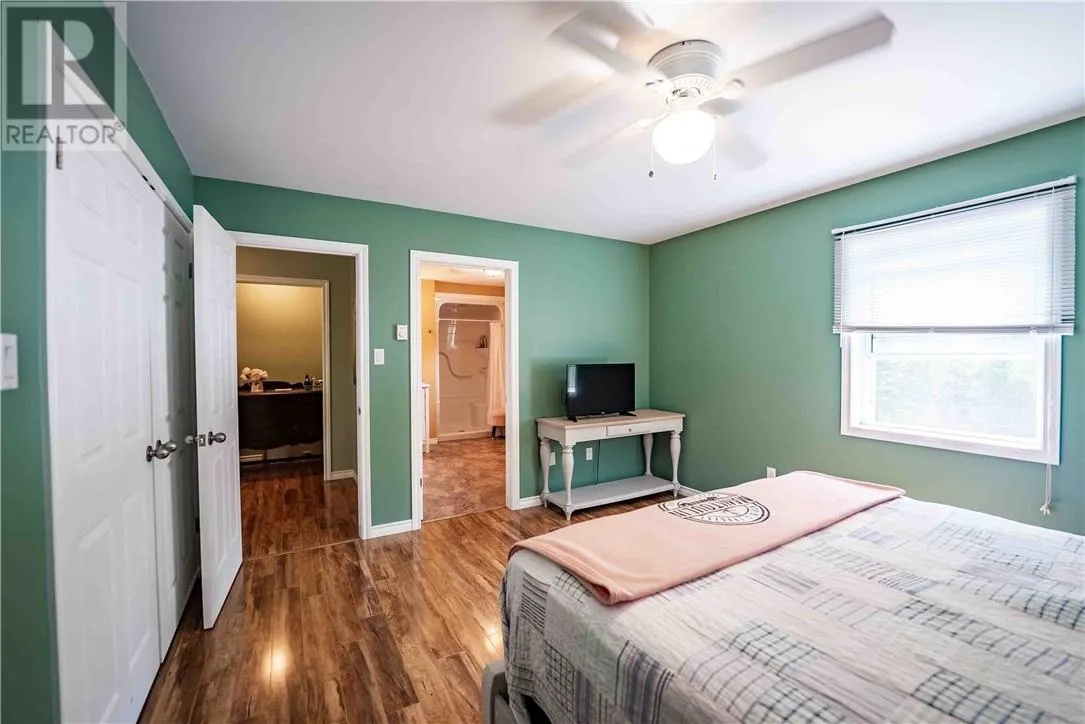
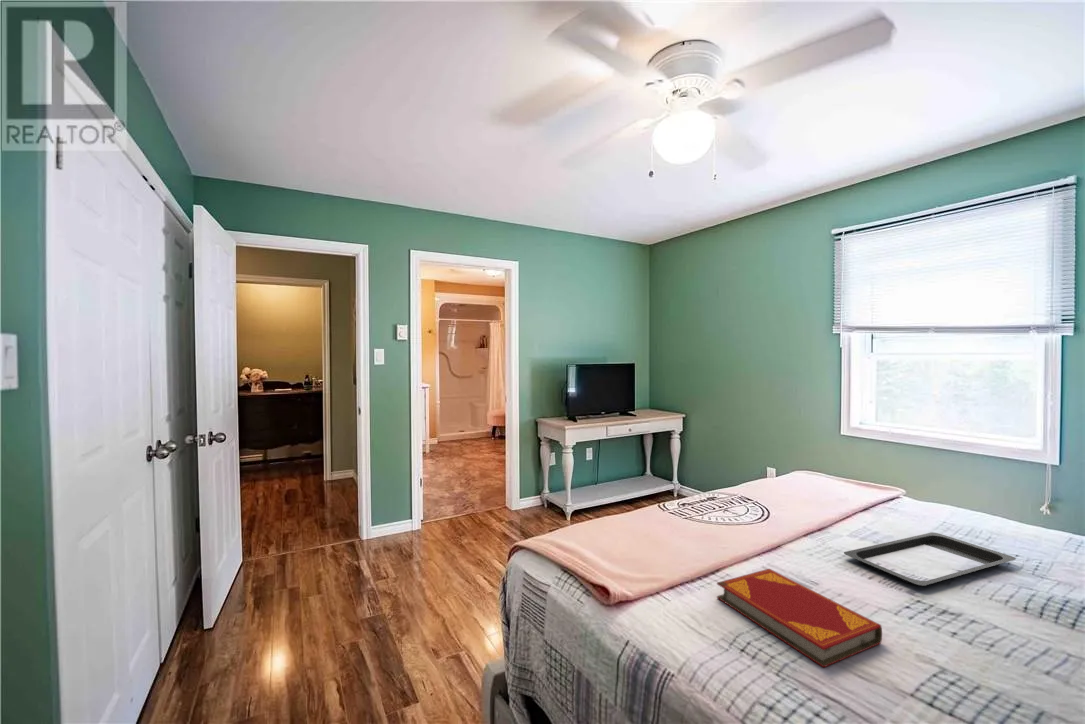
+ hardback book (792, 610)
+ serving tray (931, 546)
